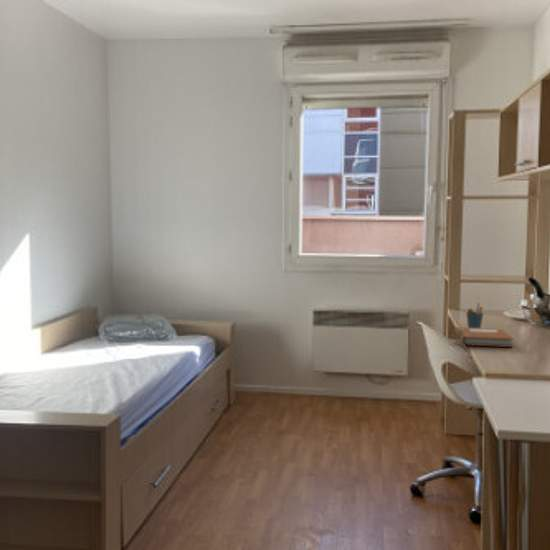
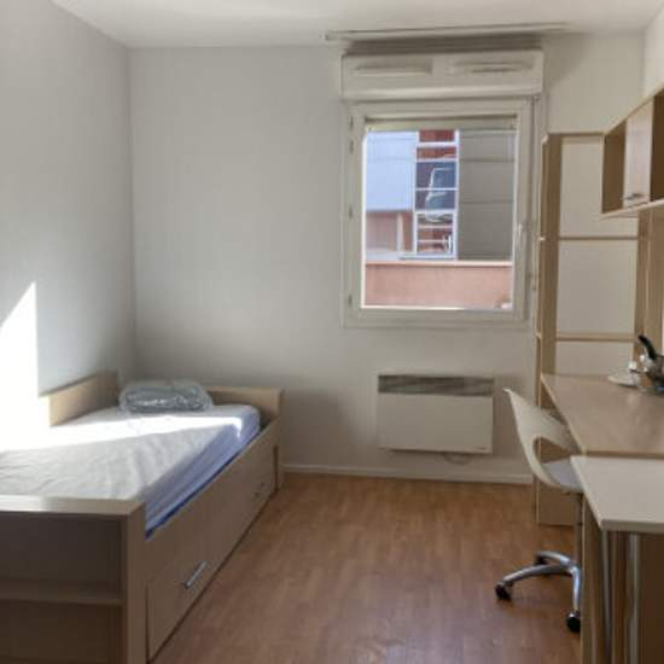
- notebook (482, 336)
- pen holder (474, 316)
